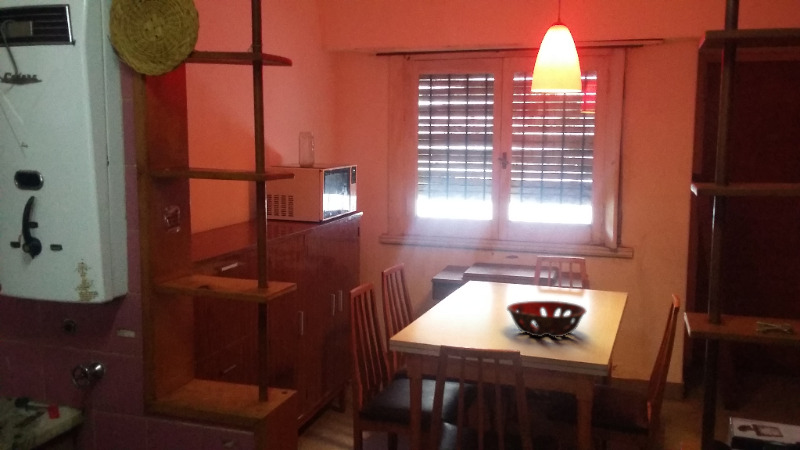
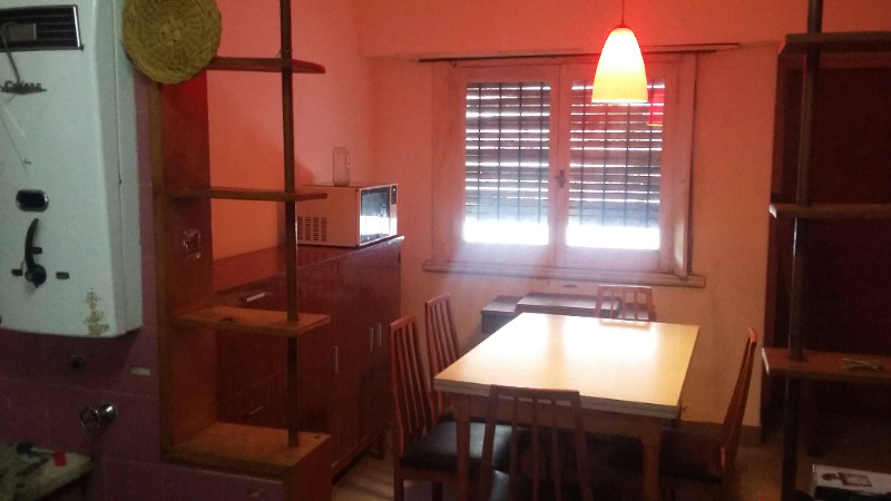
- decorative bowl (545, 319)
